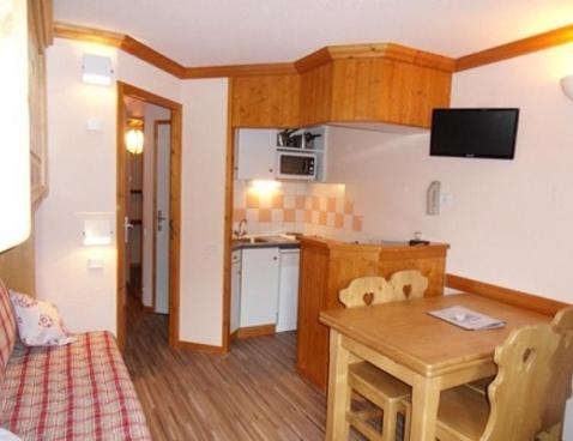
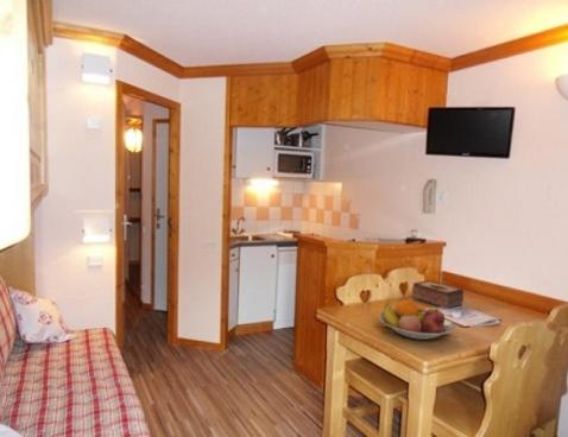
+ tissue box (437, 293)
+ fruit bowl (416, 317)
